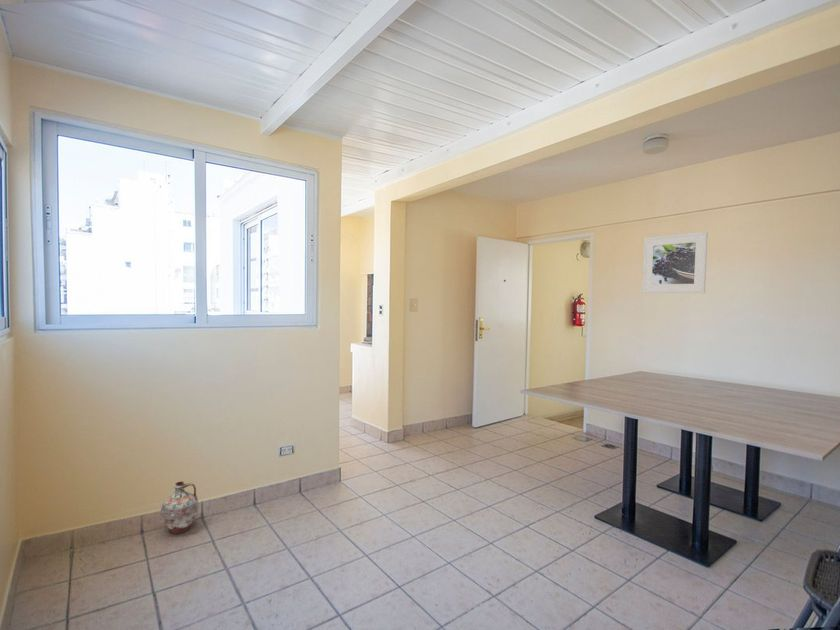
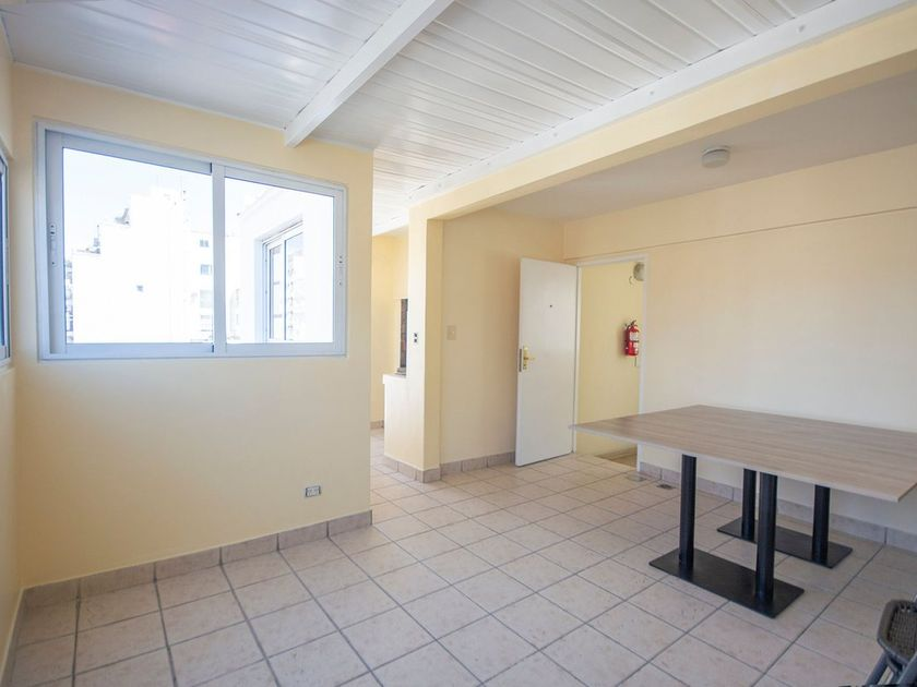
- ceramic jug (179, 506)
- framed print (673, 264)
